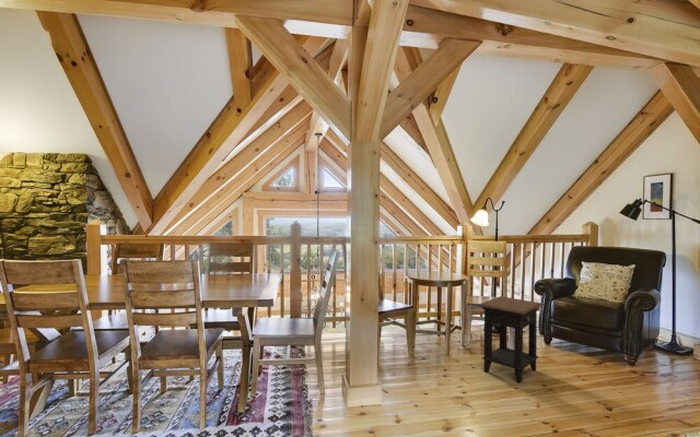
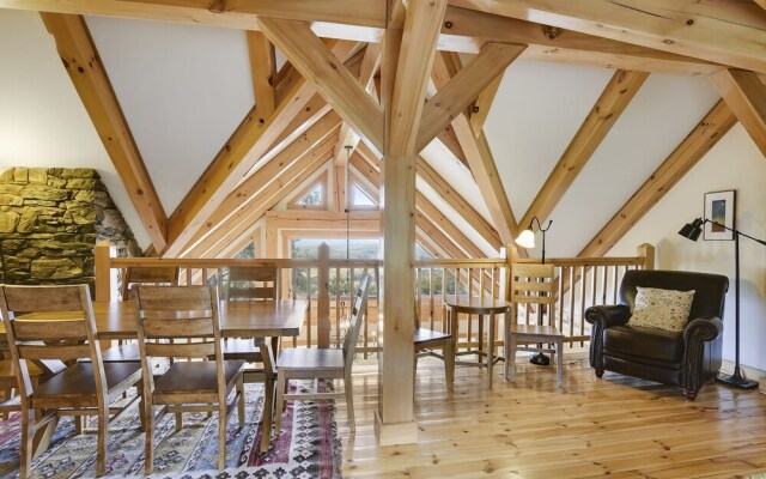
- side table (514, 336)
